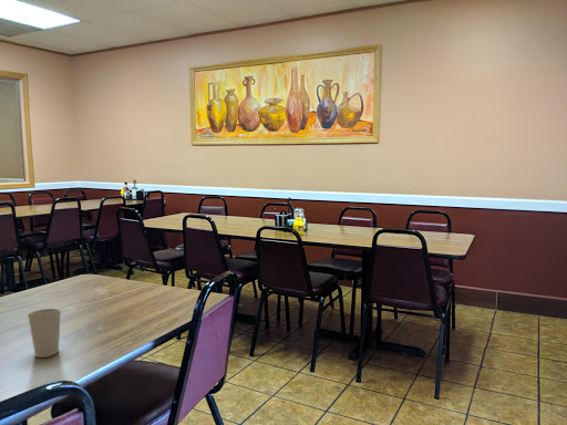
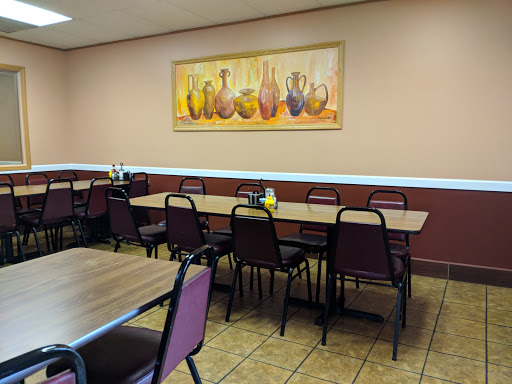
- cup (45, 330)
